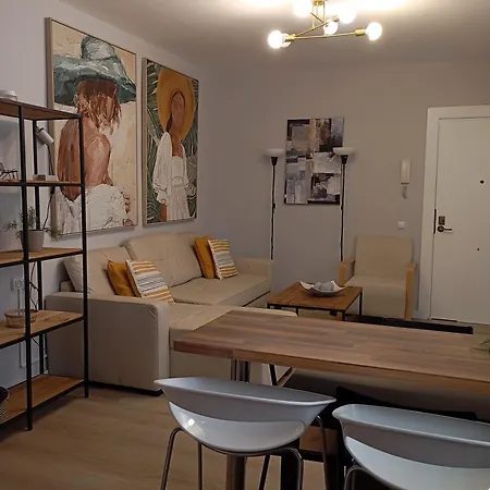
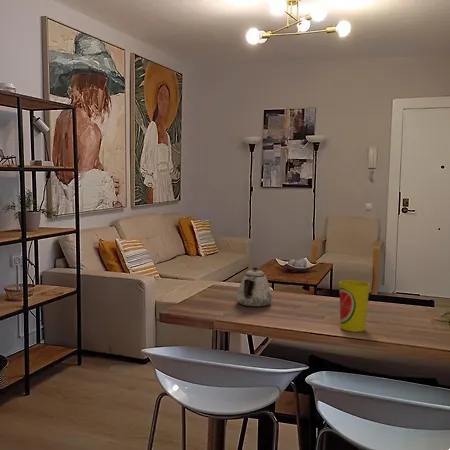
+ cup (353, 305)
+ teapot (255, 285)
